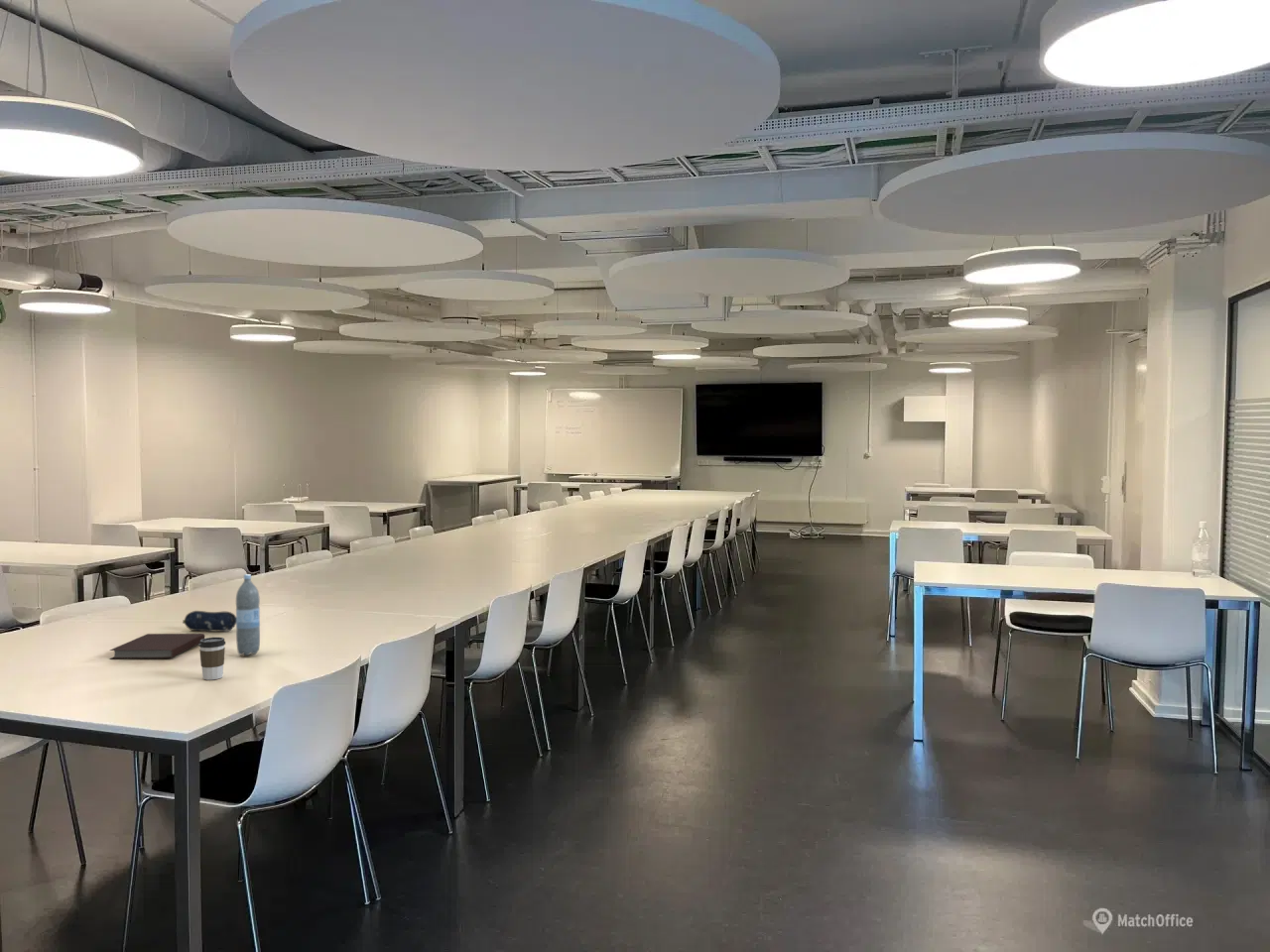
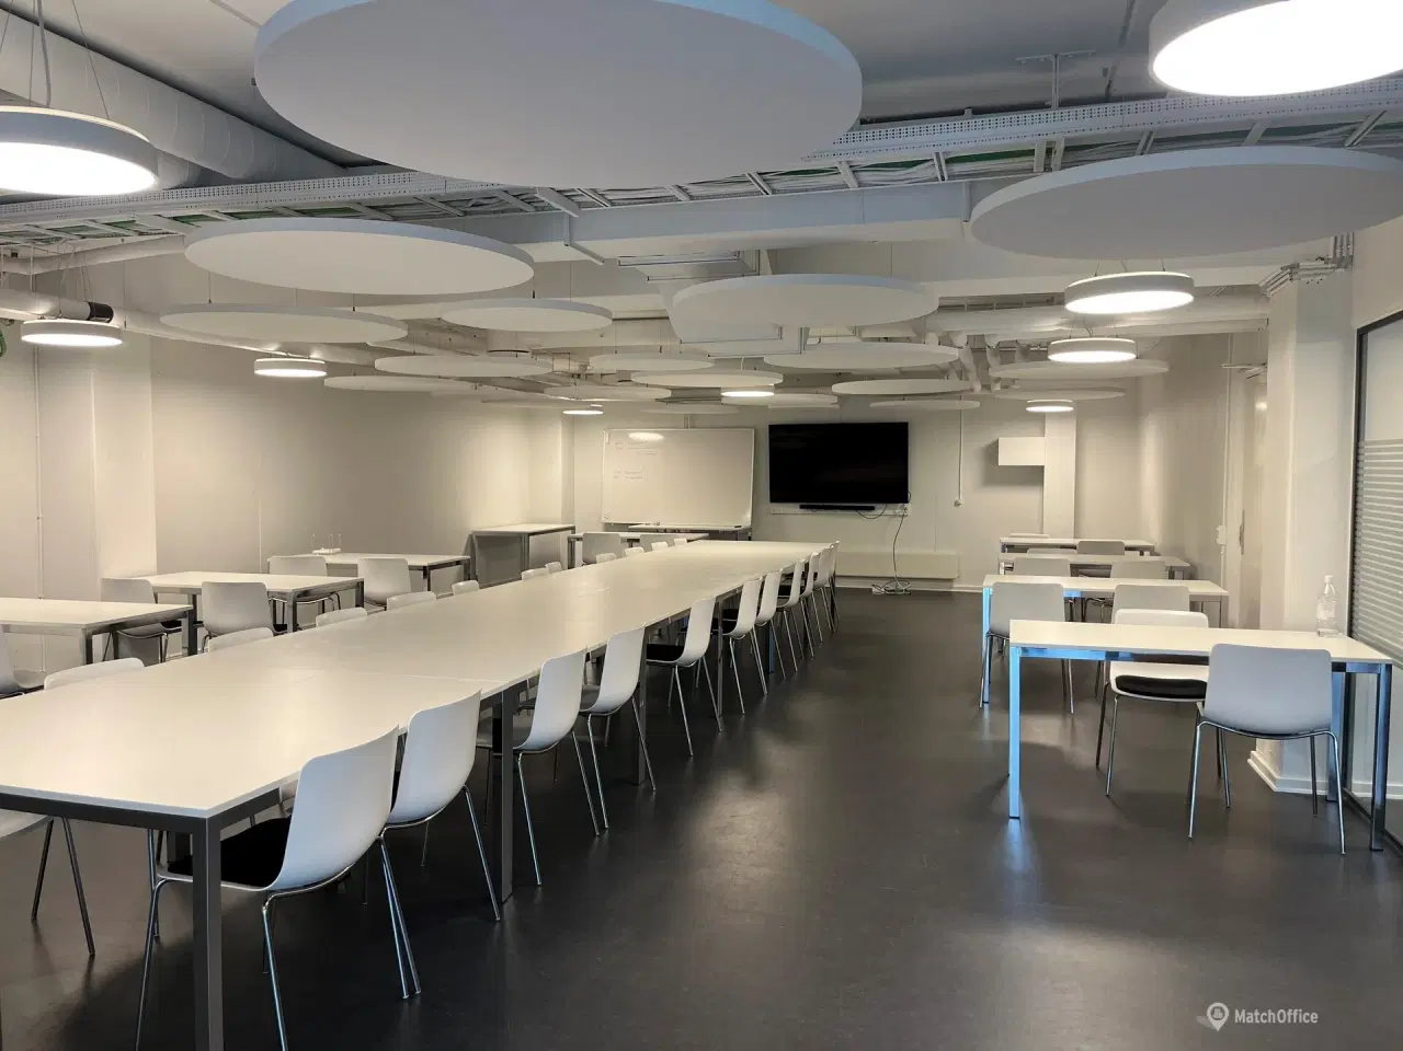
- coffee cup (212, 658)
- notebook (159, 646)
- pencil case (210, 621)
- water bottle (247, 615)
